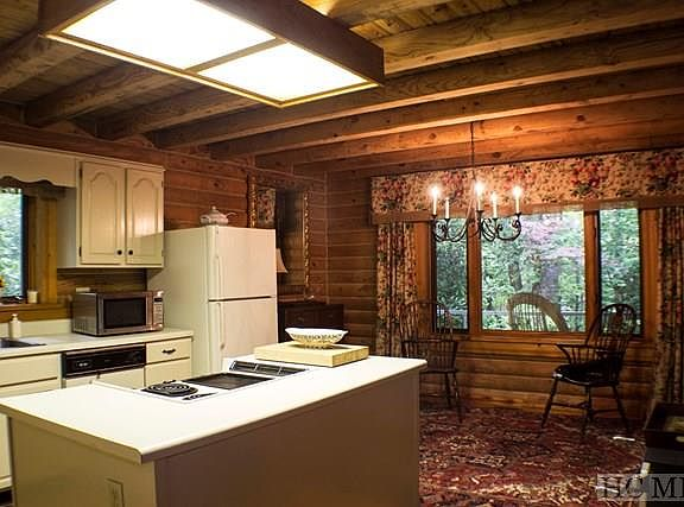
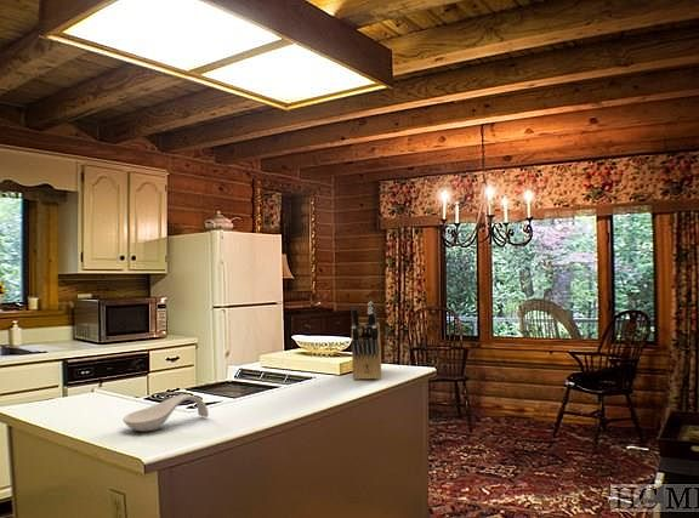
+ knife block (365, 337)
+ spoon rest (166, 411)
